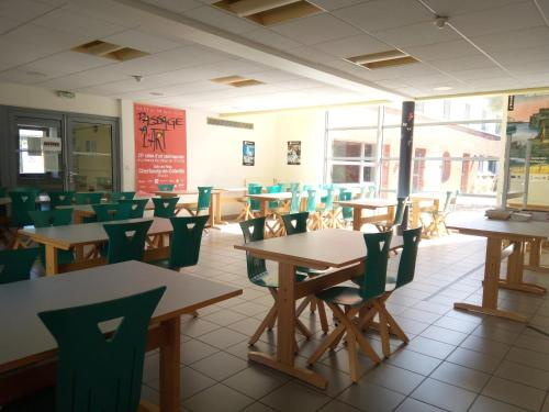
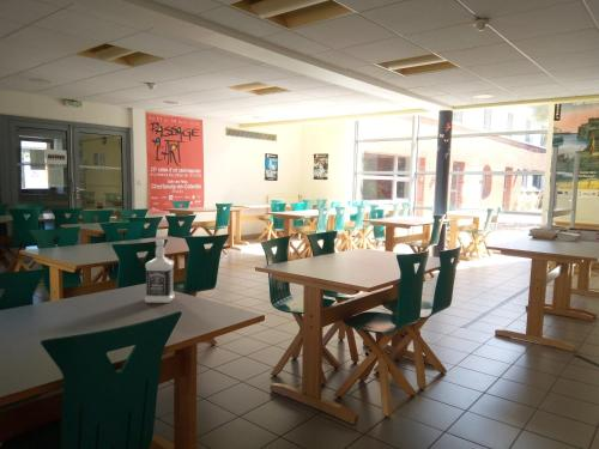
+ bottle (159, 269)
